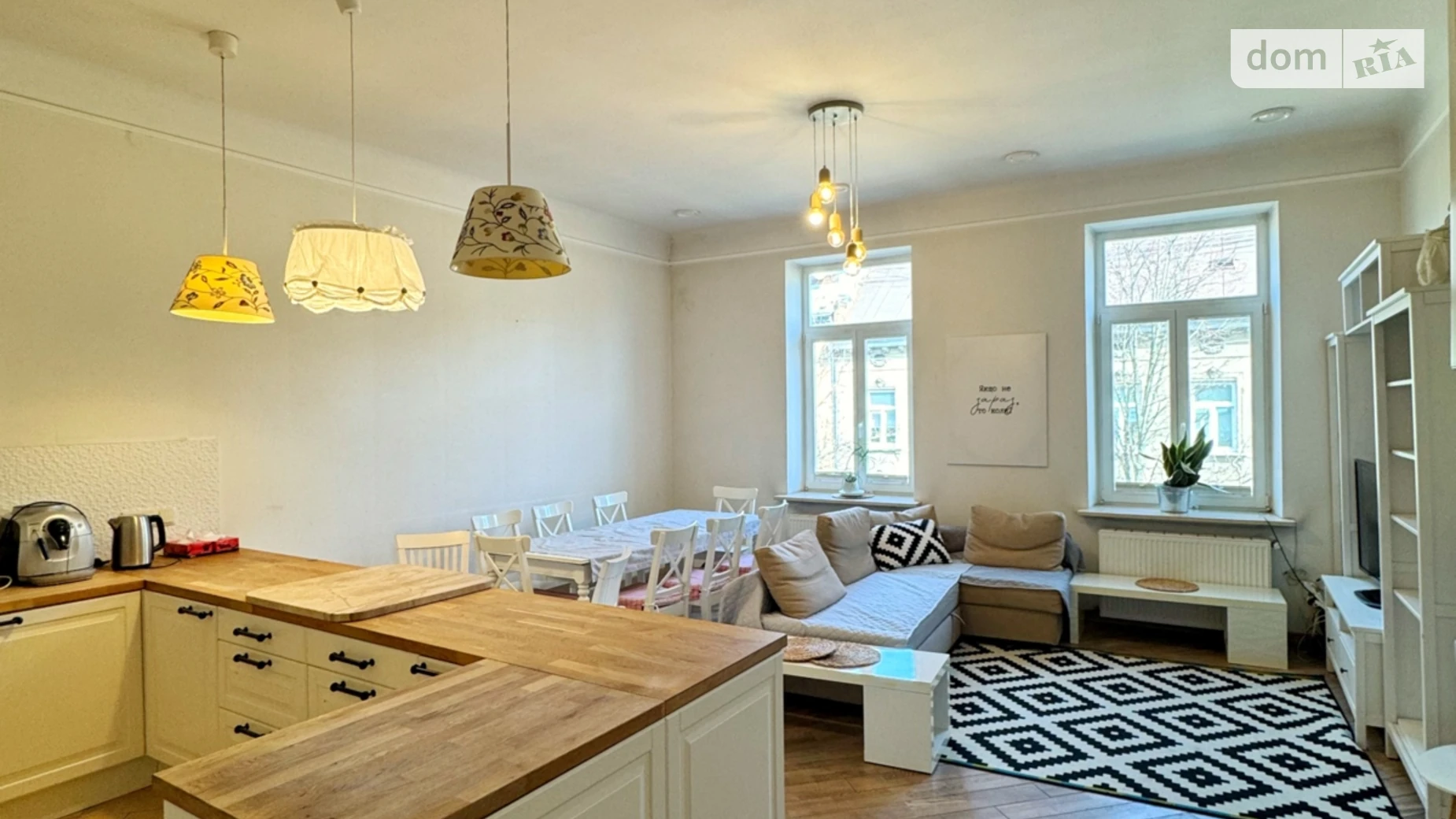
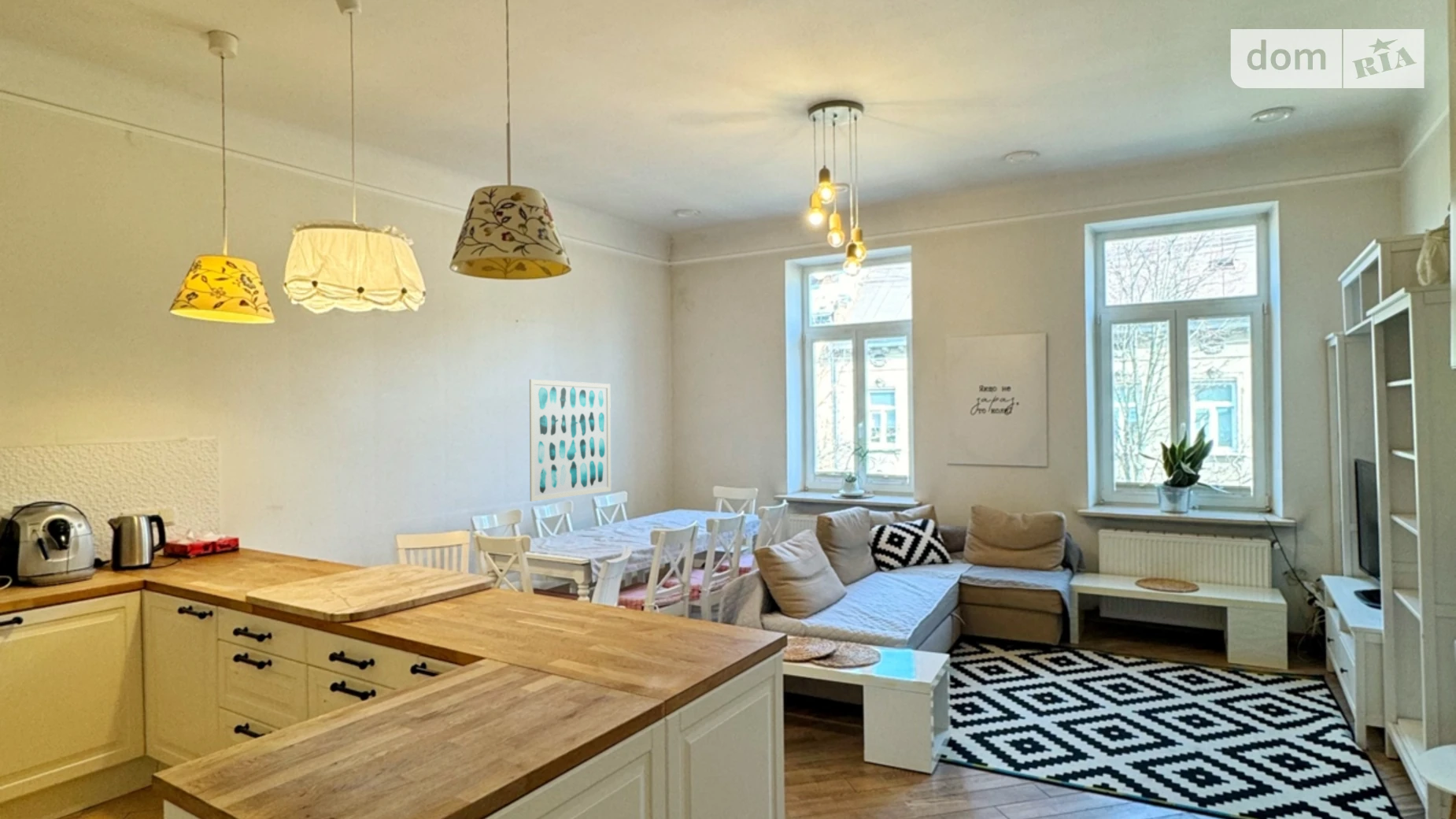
+ wall art (572, 439)
